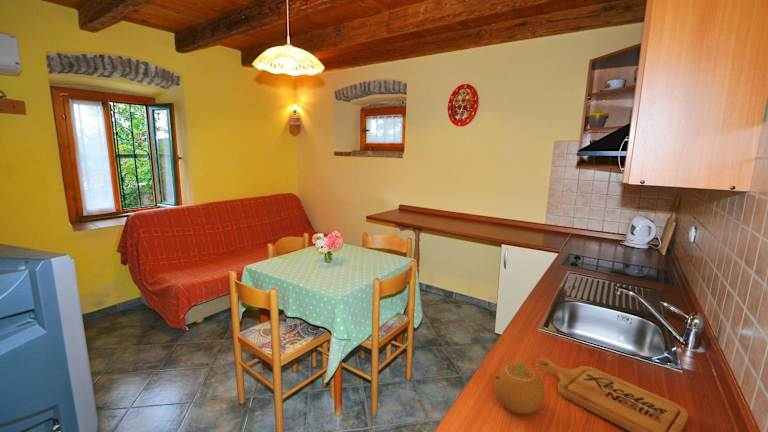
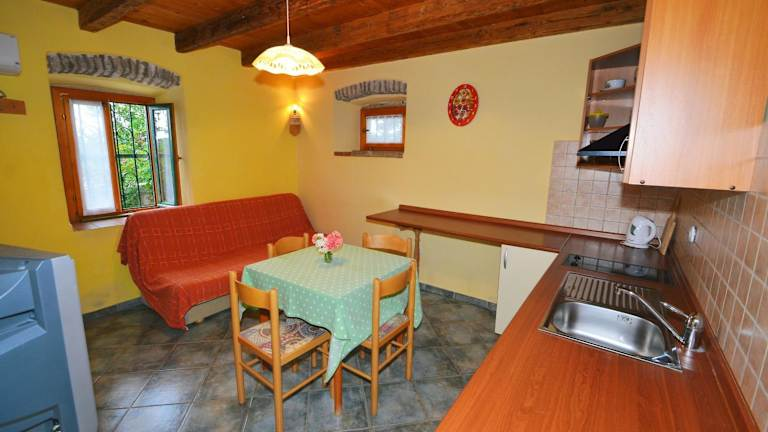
- fruit (519, 383)
- cutting board (597, 390)
